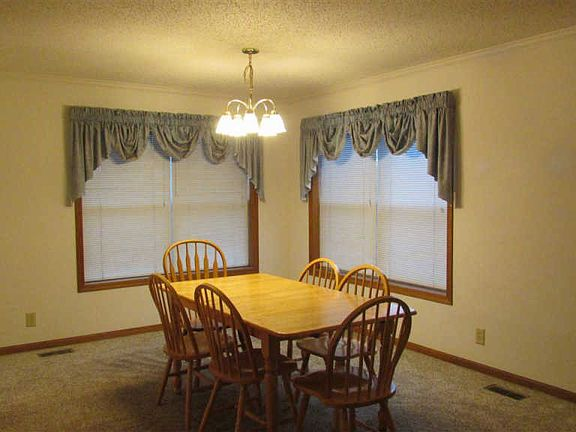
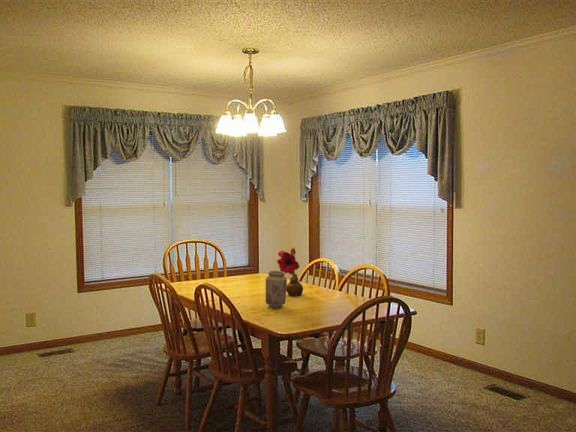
+ flower (290, 271)
+ vase (276, 289)
